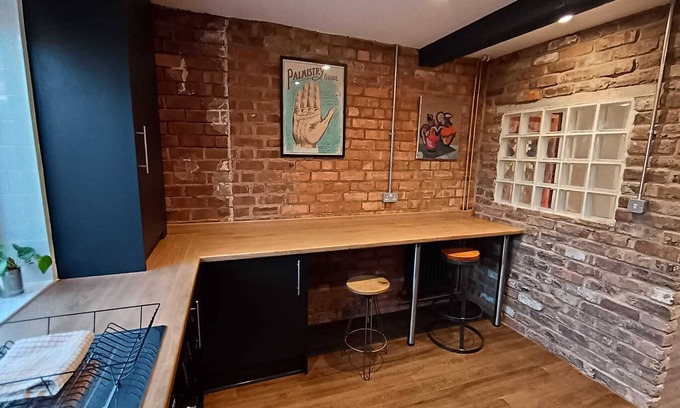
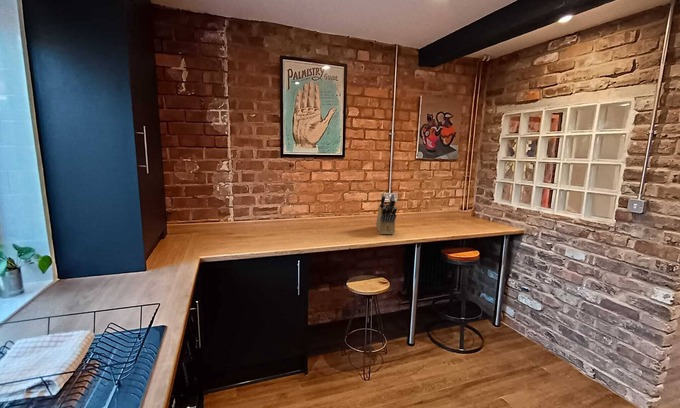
+ knife block (386, 212)
